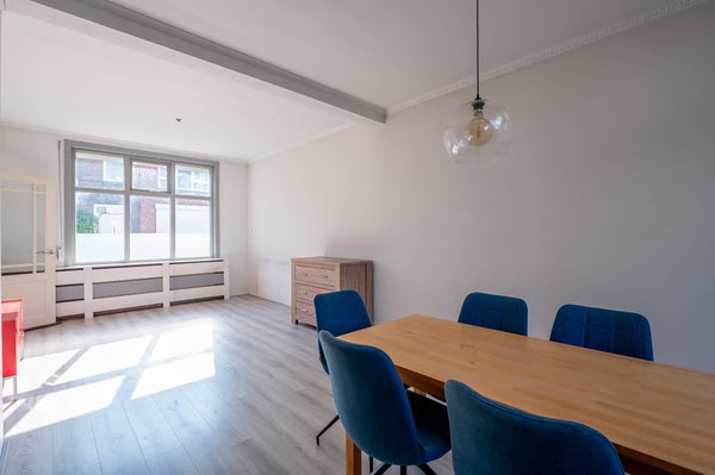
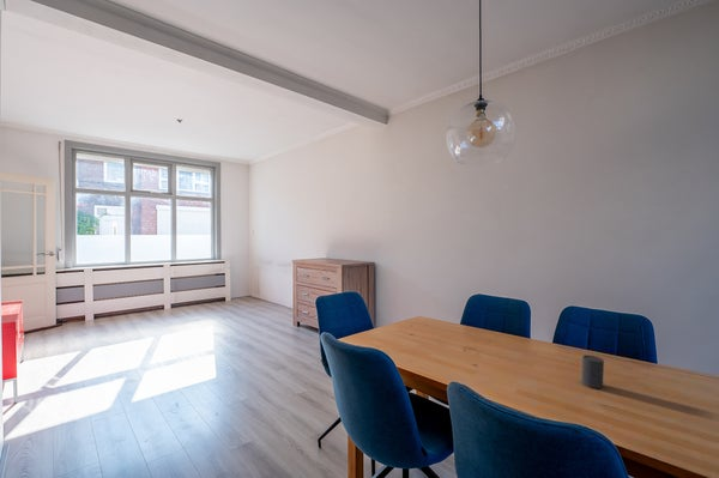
+ cup (592, 370)
